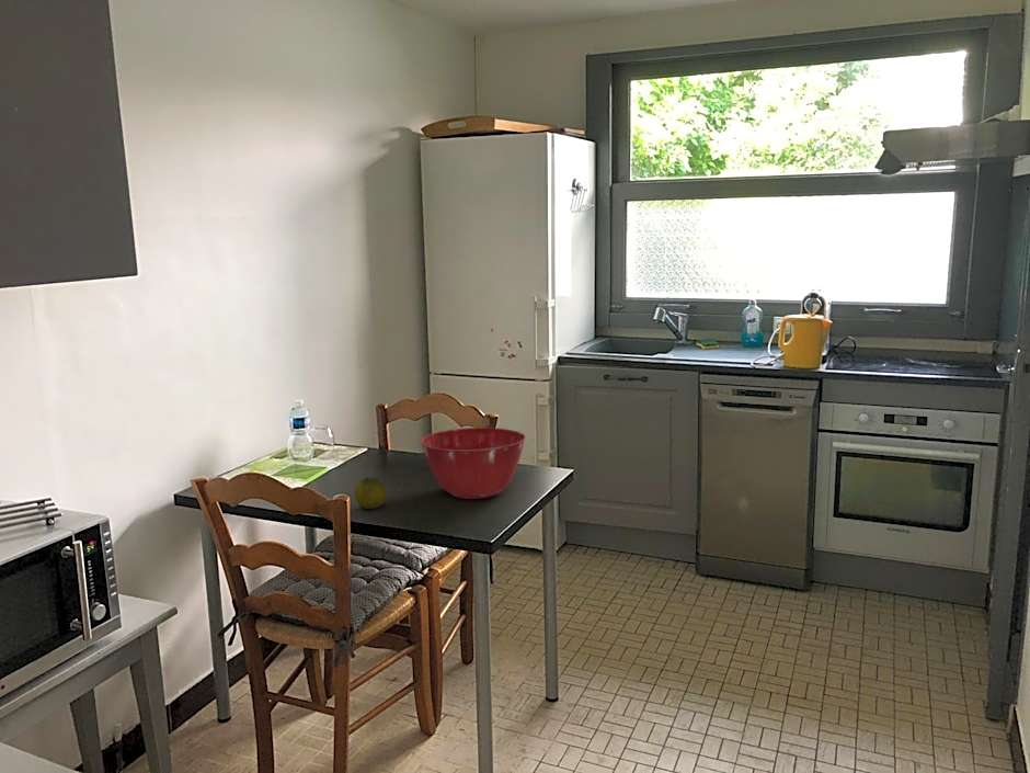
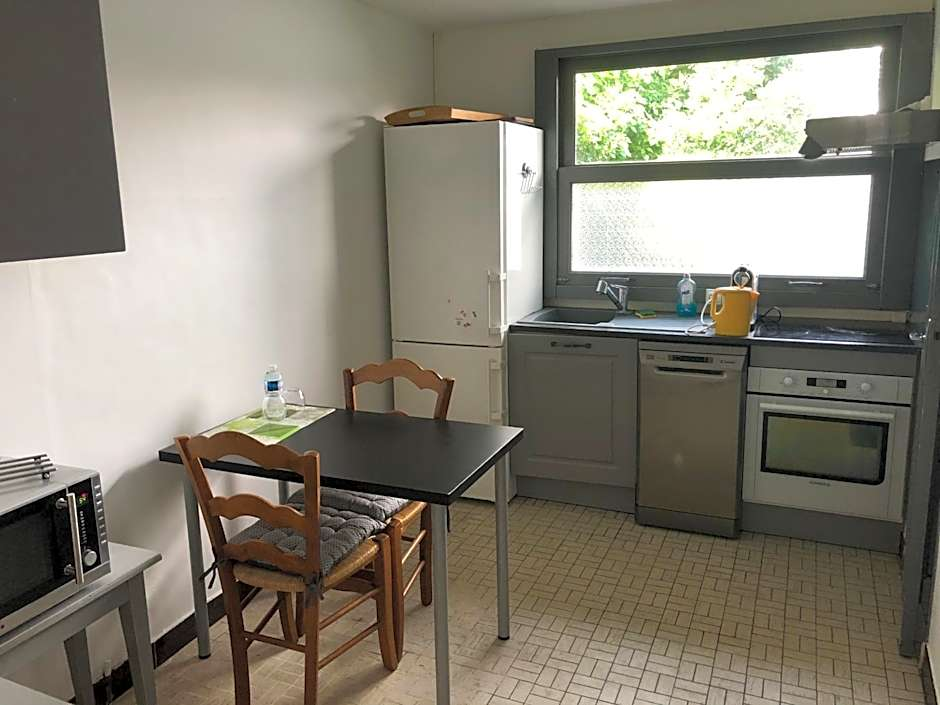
- fruit (369, 492)
- mixing bowl (473, 464)
